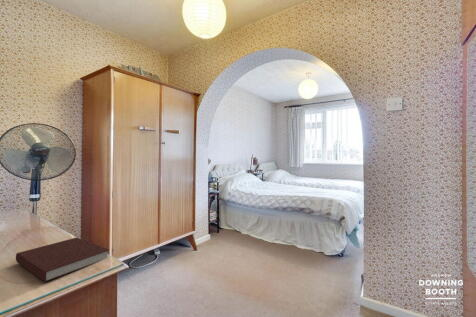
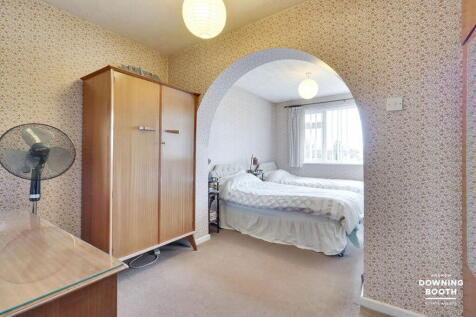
- notebook (63, 255)
